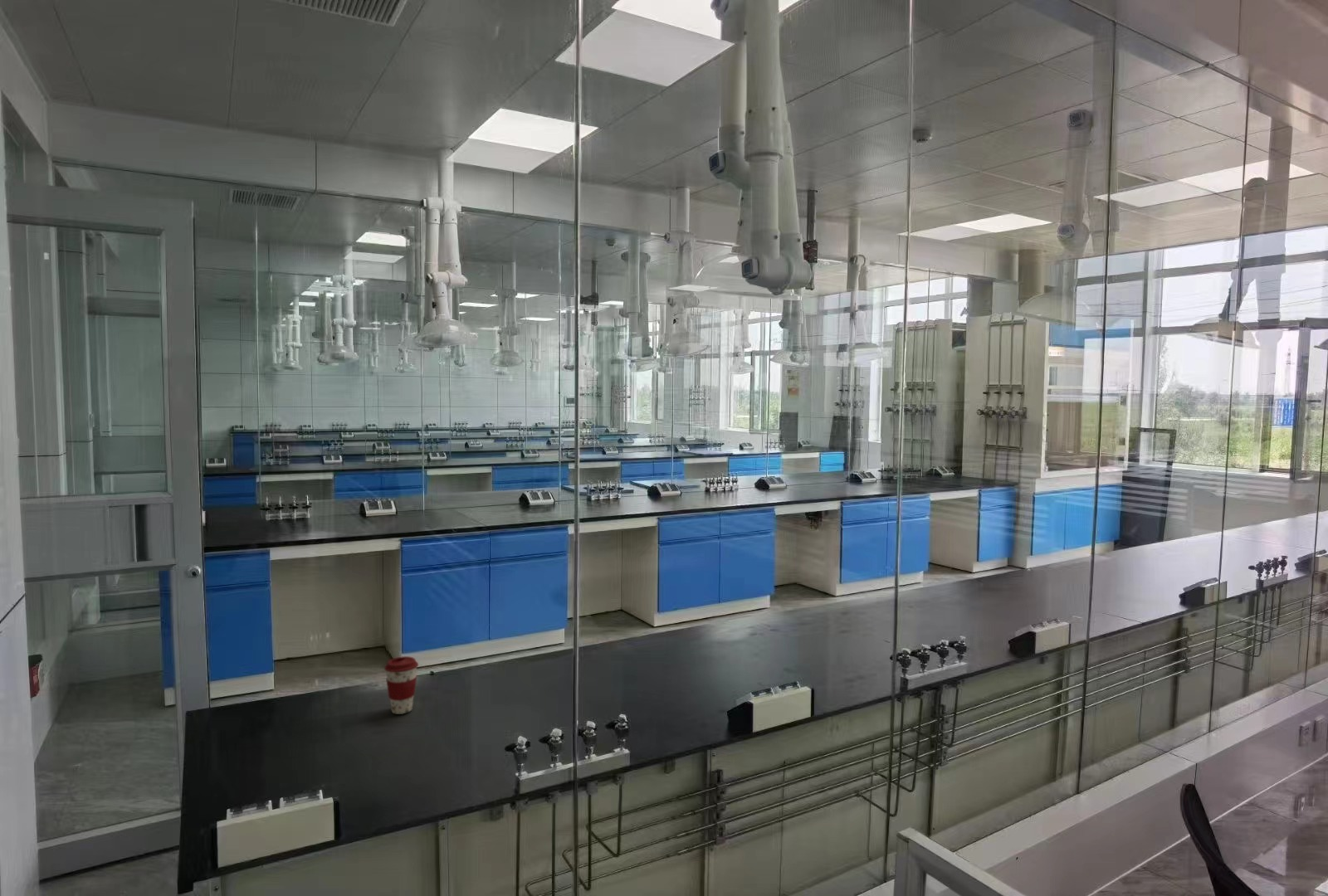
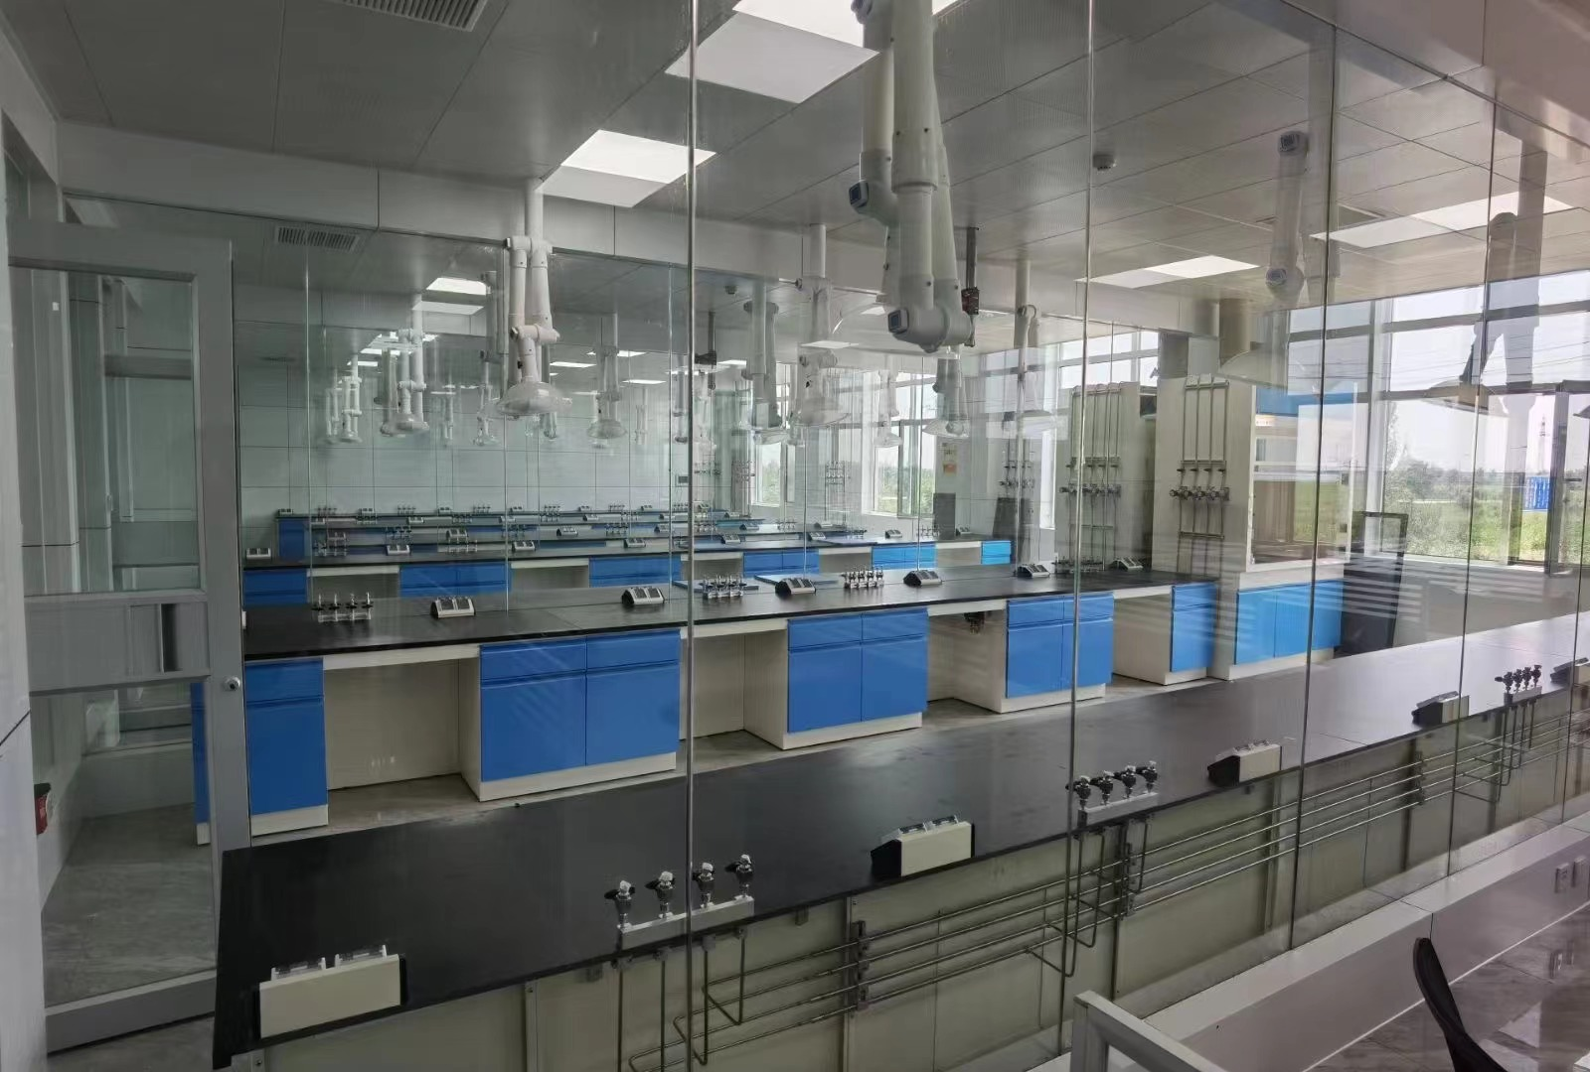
- coffee cup (402, 685)
